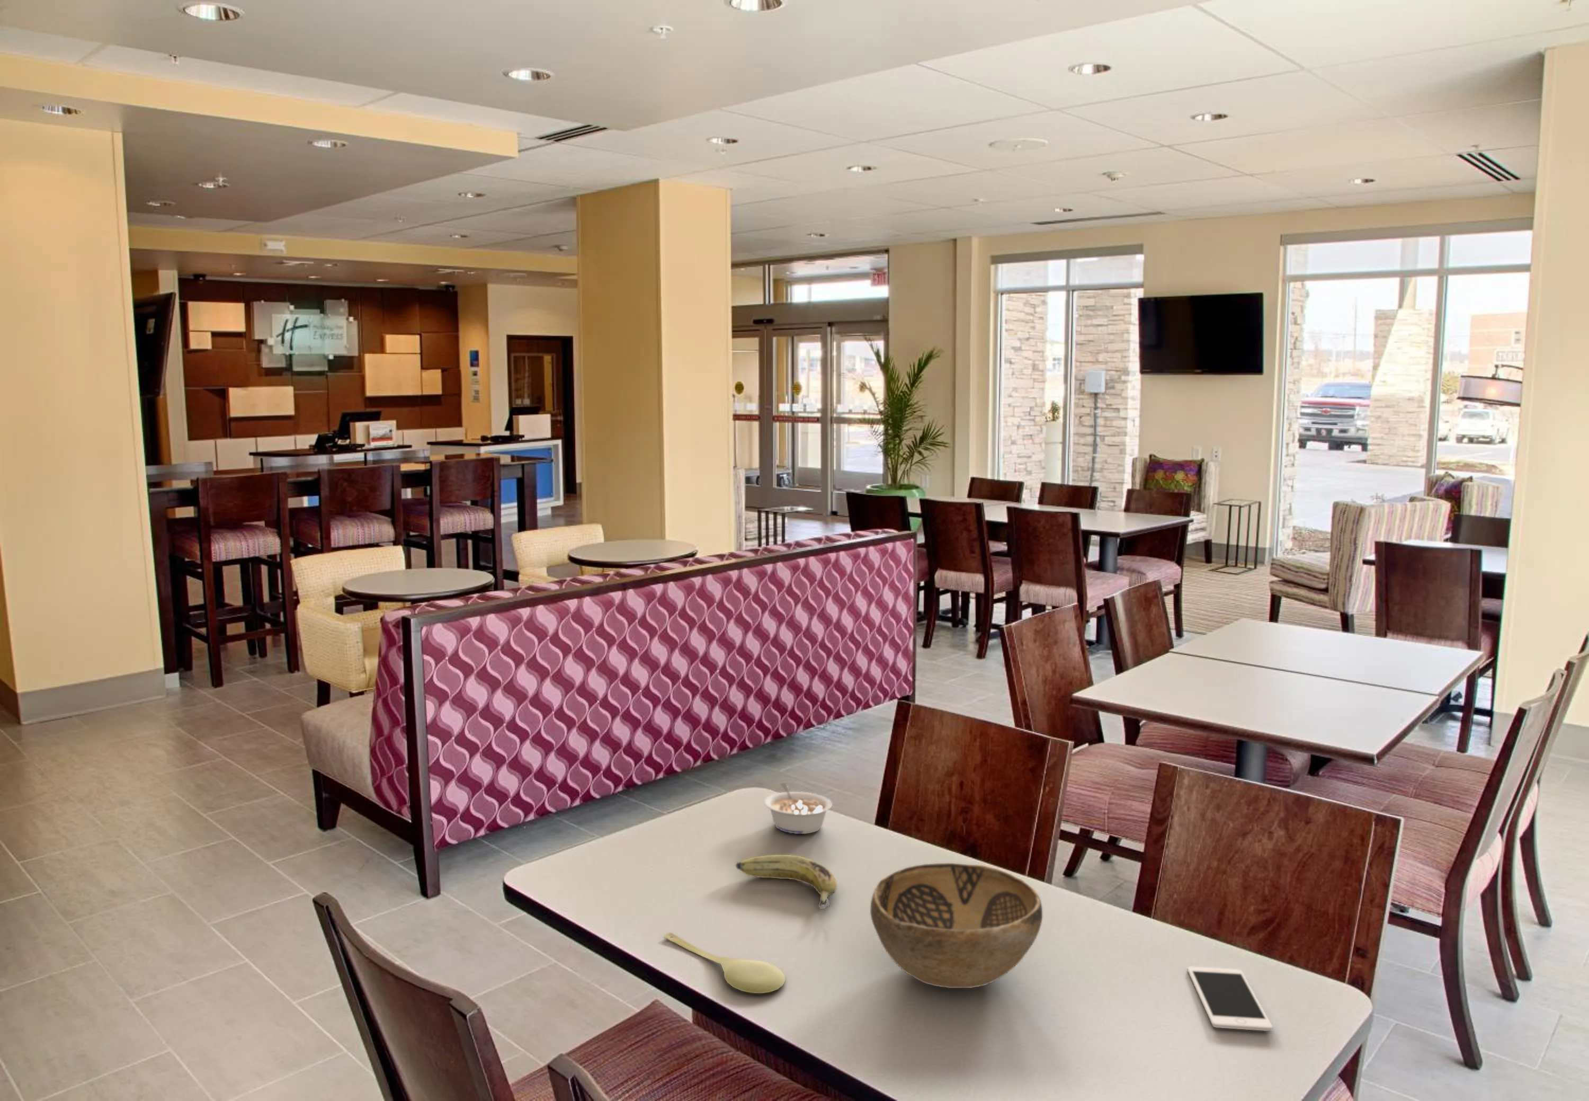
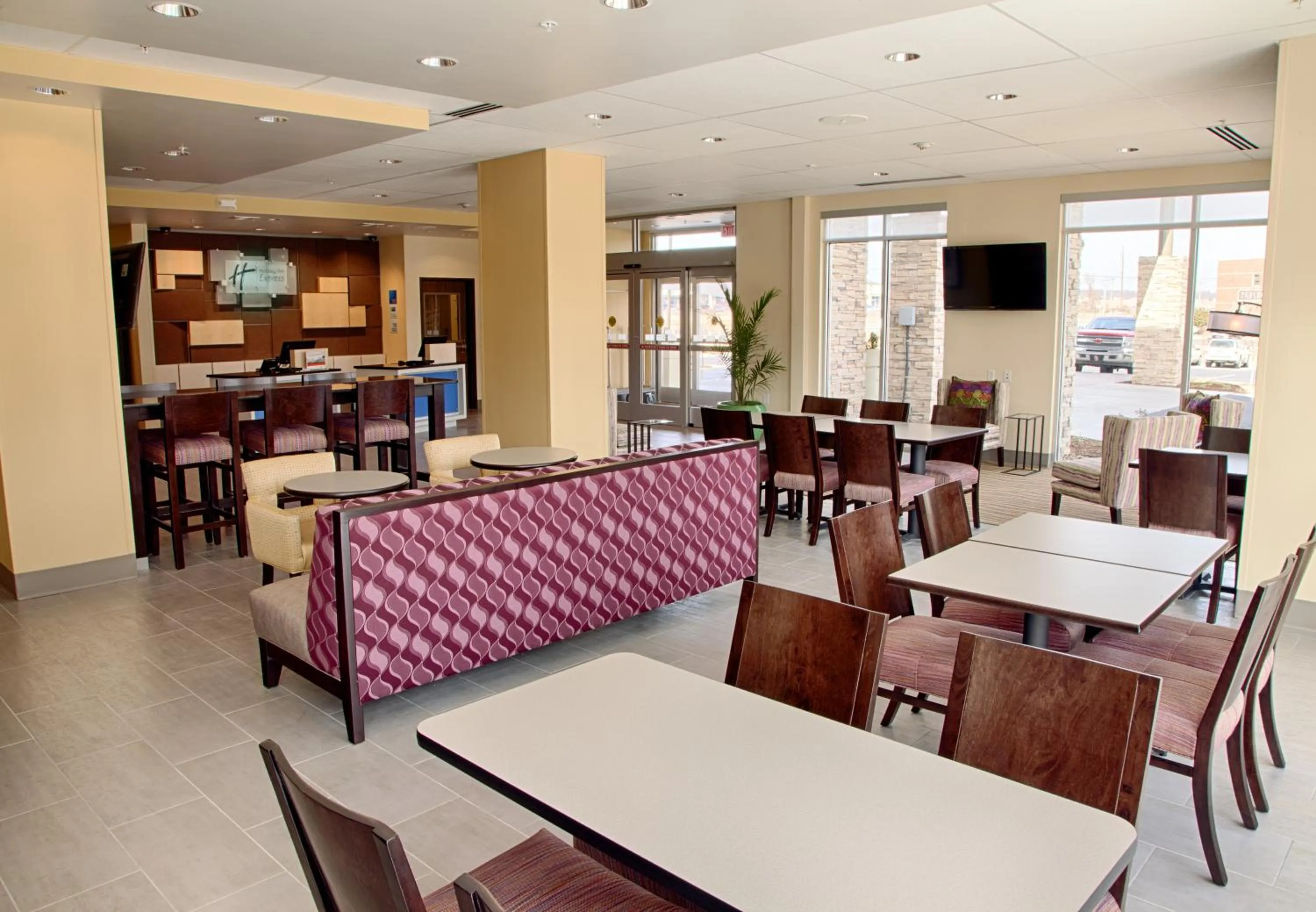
- cell phone (1227, 997)
- fruit (796, 875)
- legume (796, 811)
- decorative bowl (955, 933)
- spoon (720, 959)
